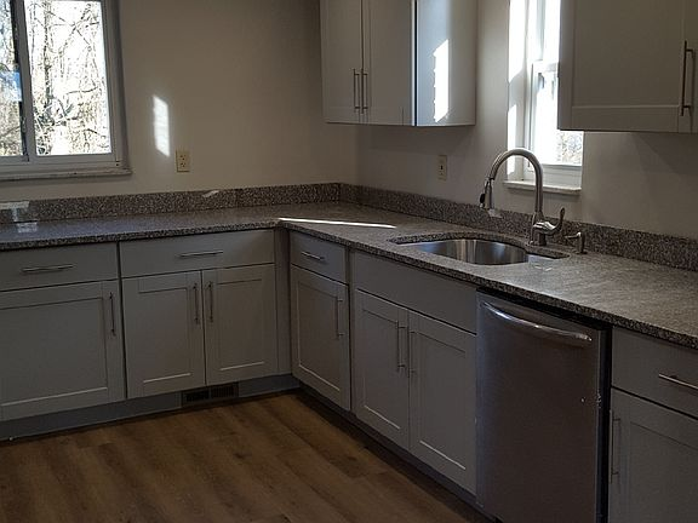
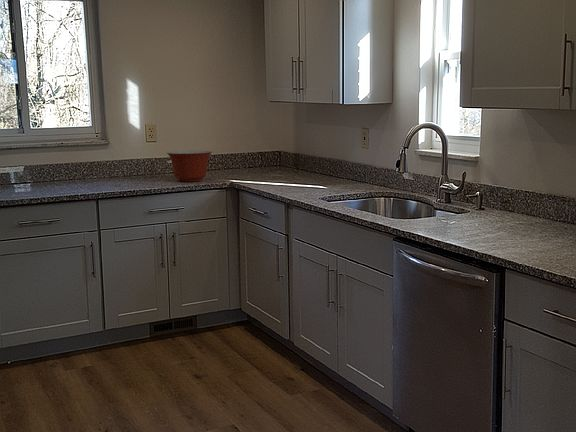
+ mixing bowl (190, 166)
